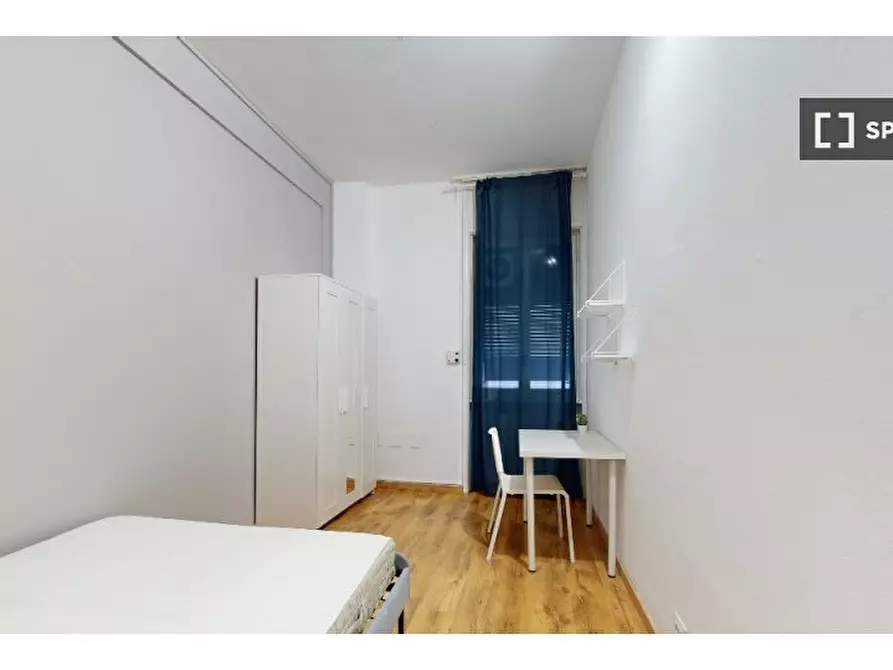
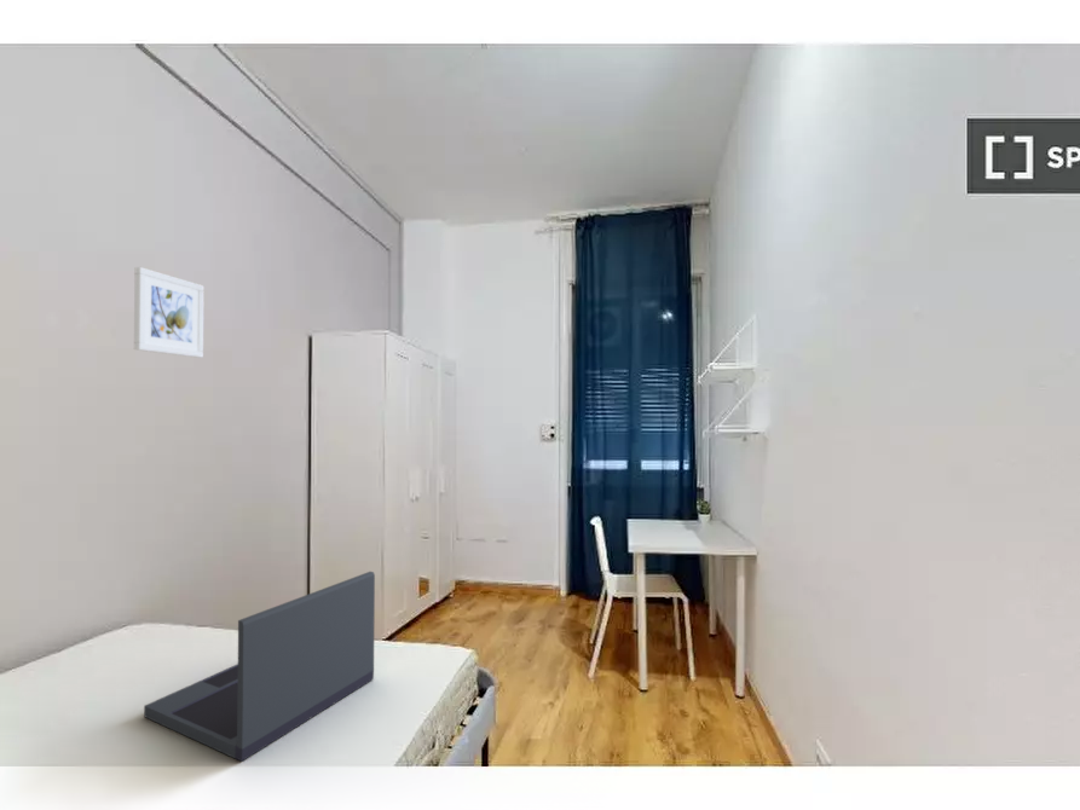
+ laptop (266, 640)
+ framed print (171, 314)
